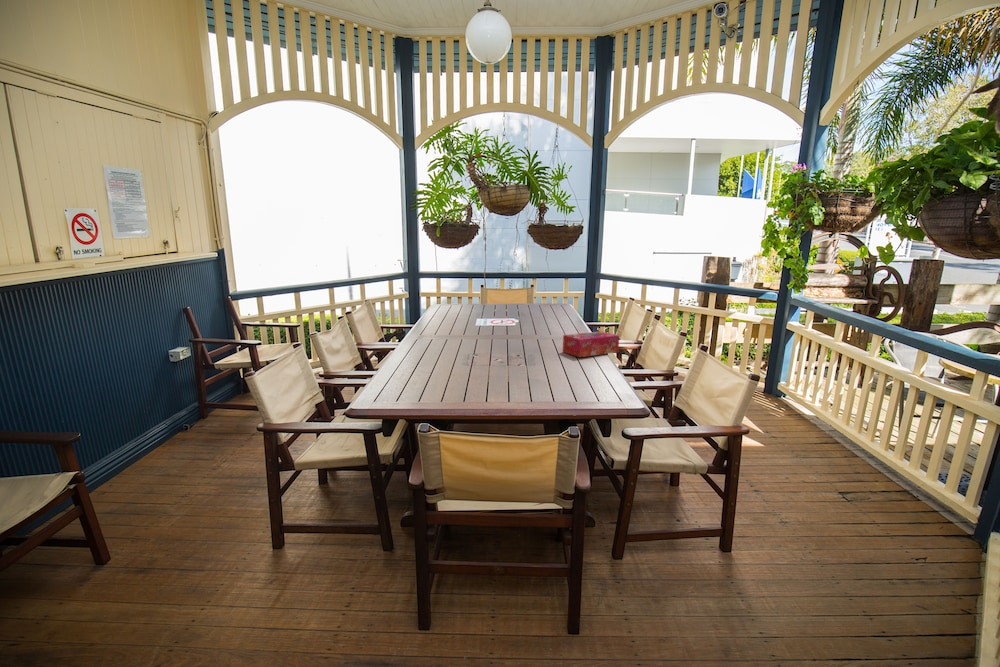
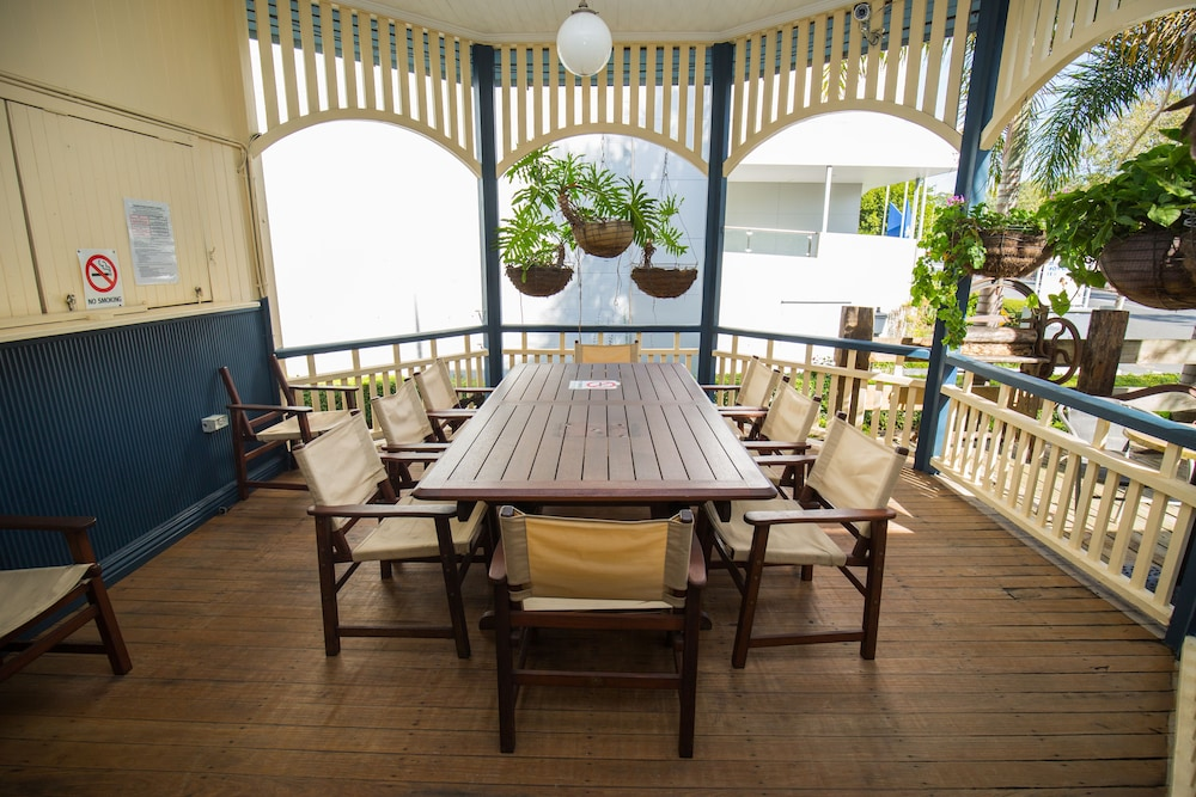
- tissue box (590, 343)
